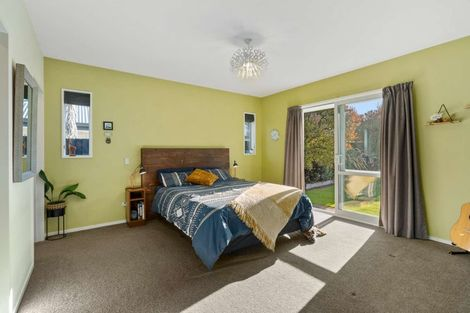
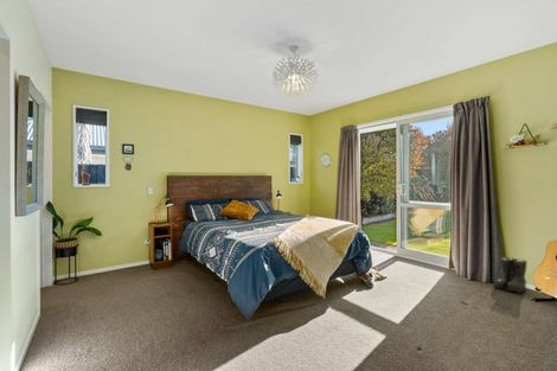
+ boots (510, 273)
